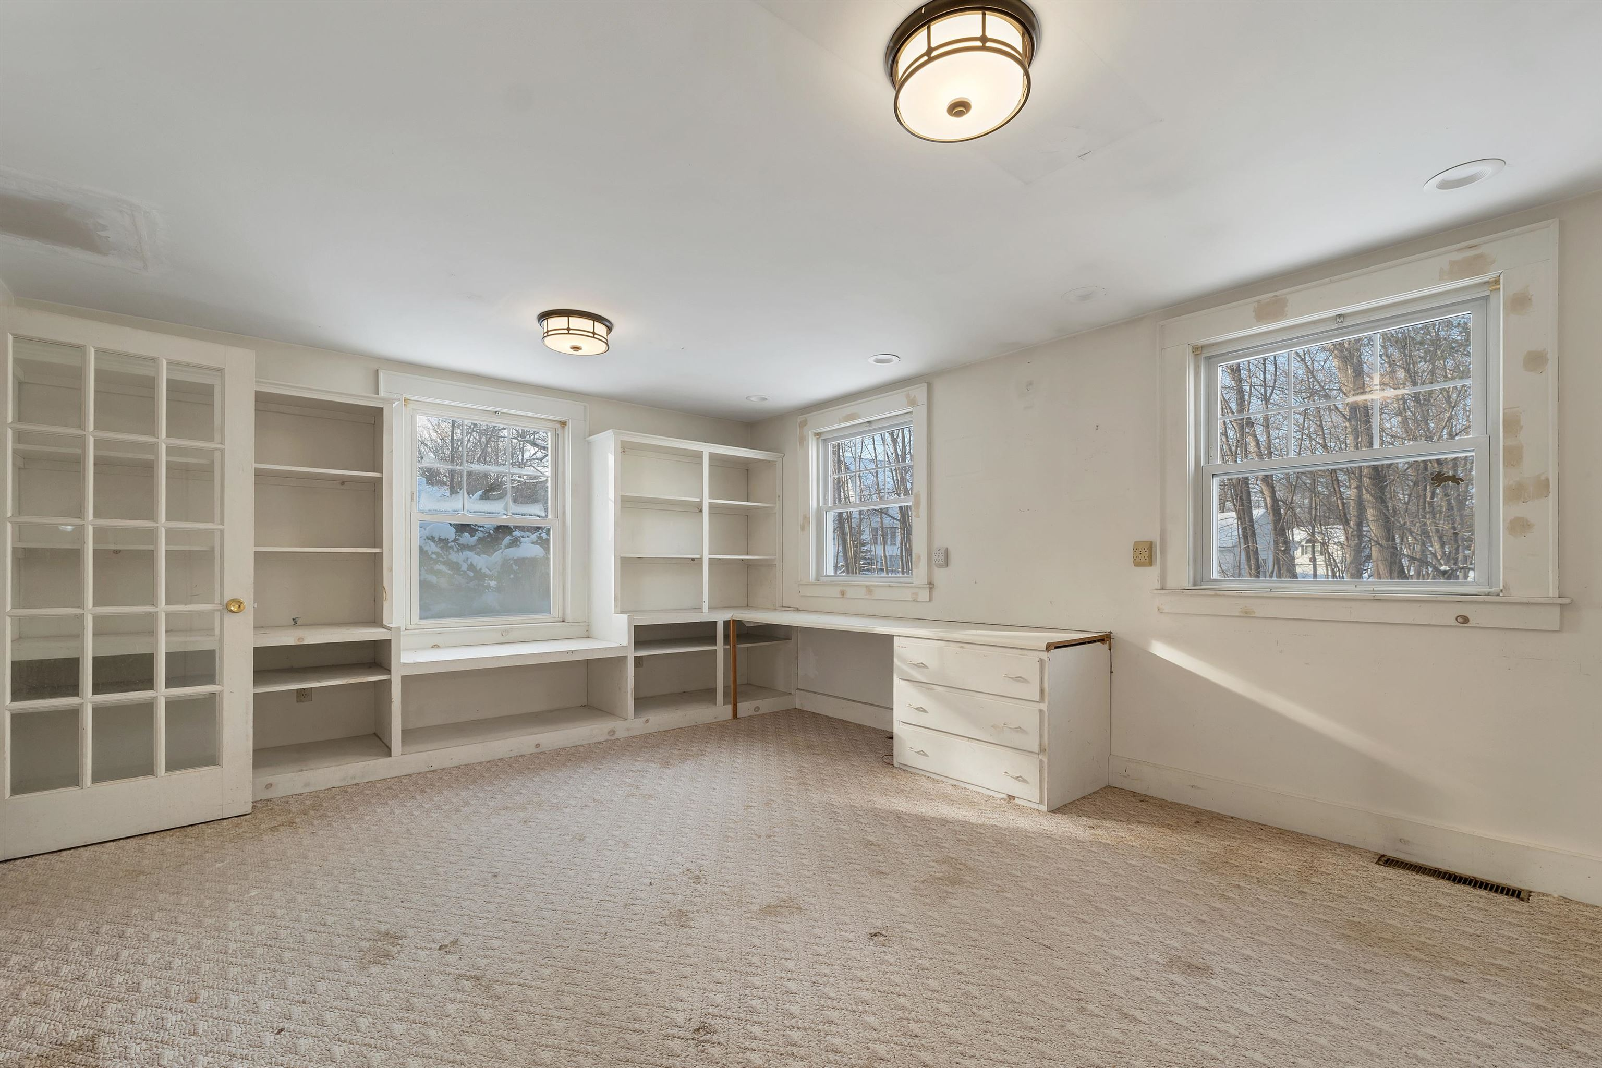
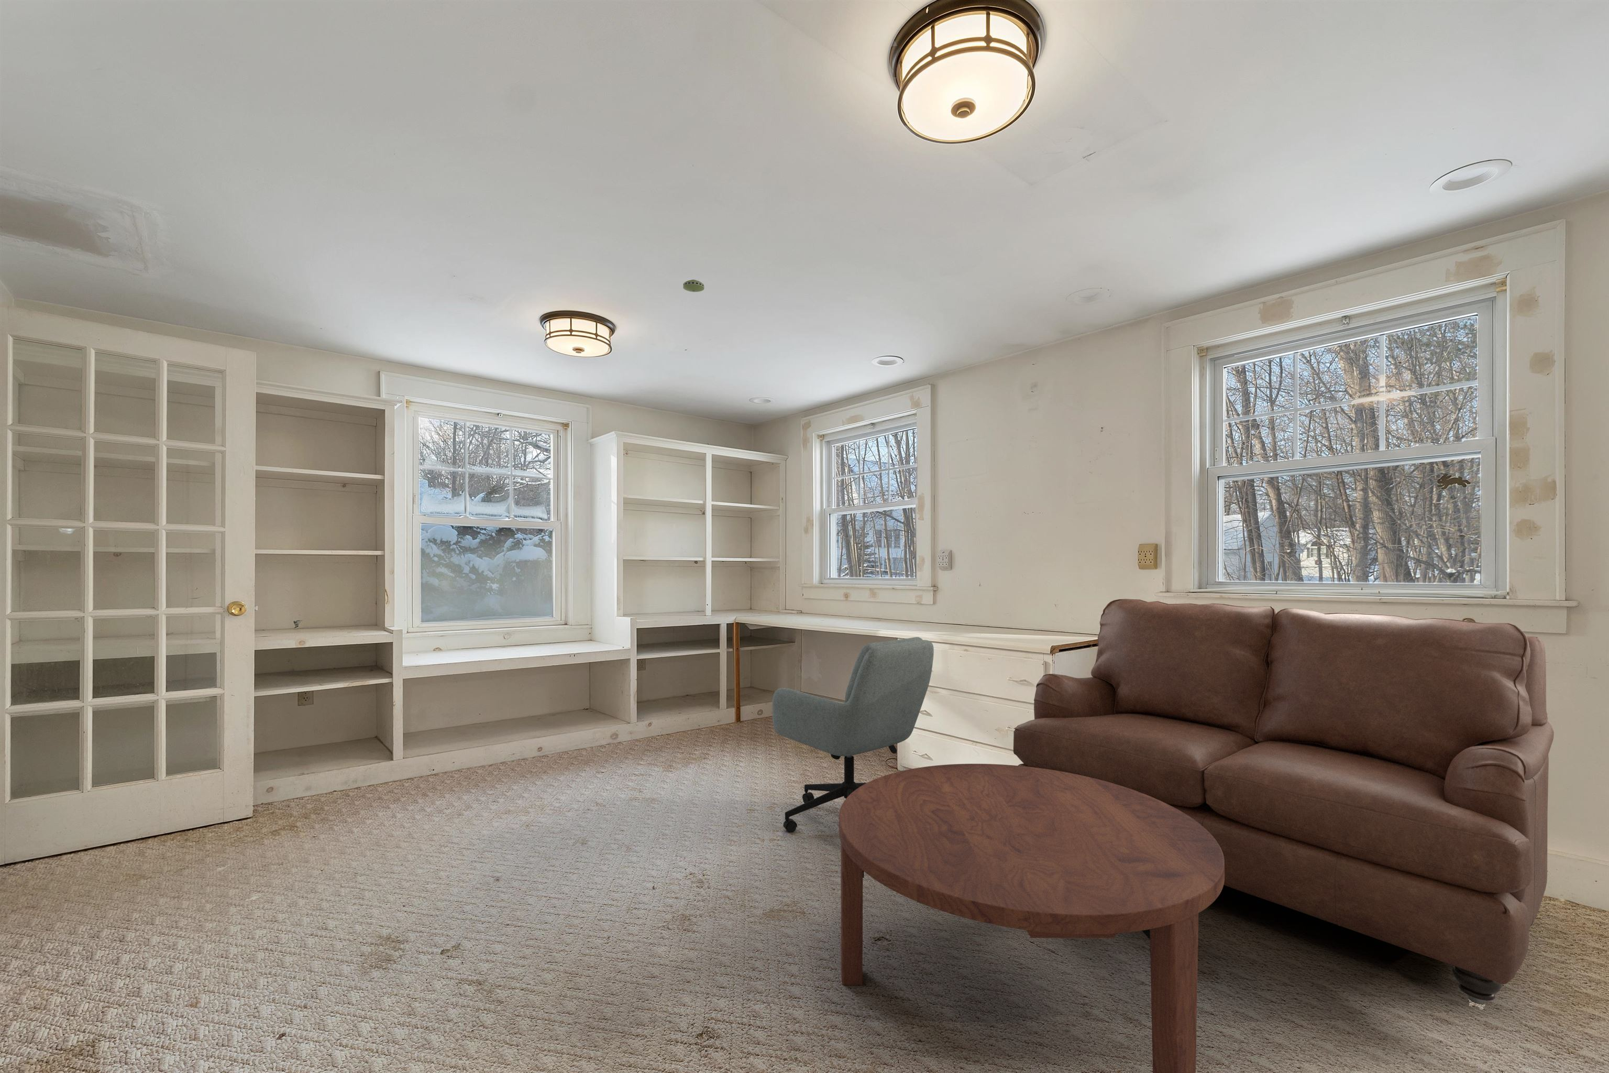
+ coffee table (1018, 898)
+ sofa (1259, 742)
+ smoke detector (693, 285)
+ office chair (851, 728)
